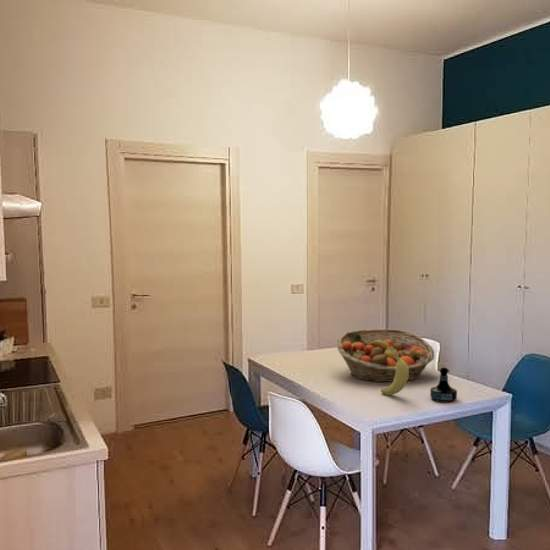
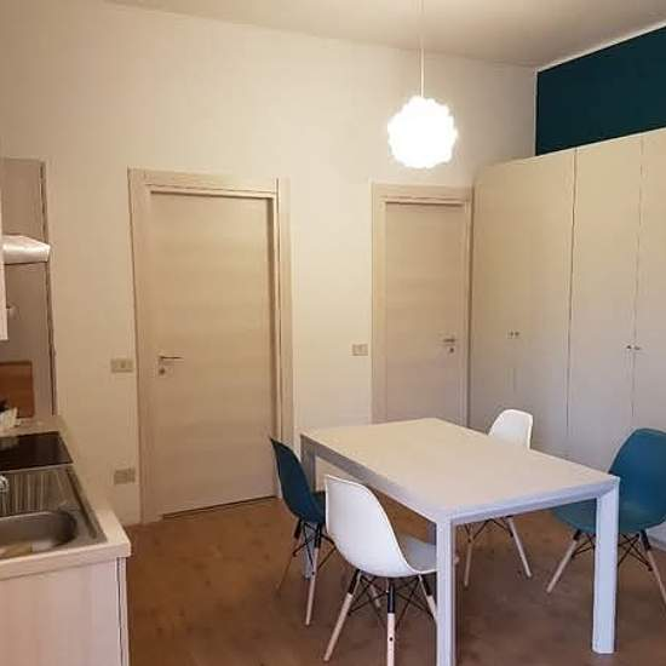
- fruit basket (384, 354)
- tequila bottle (443, 383)
- banana (395, 375)
